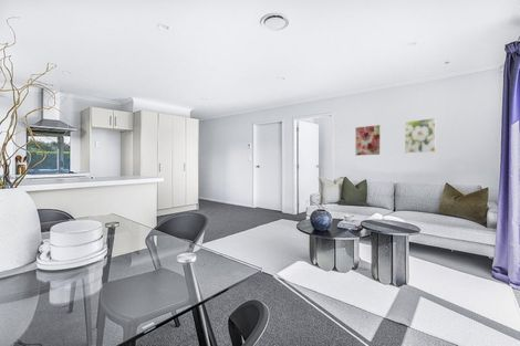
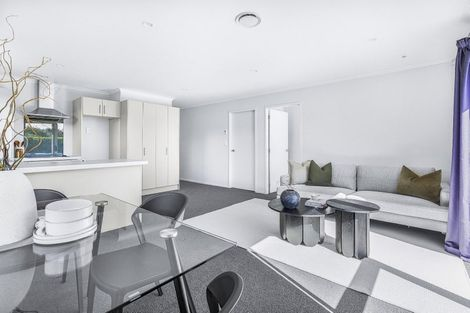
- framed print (419, 136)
- wall art (367, 140)
